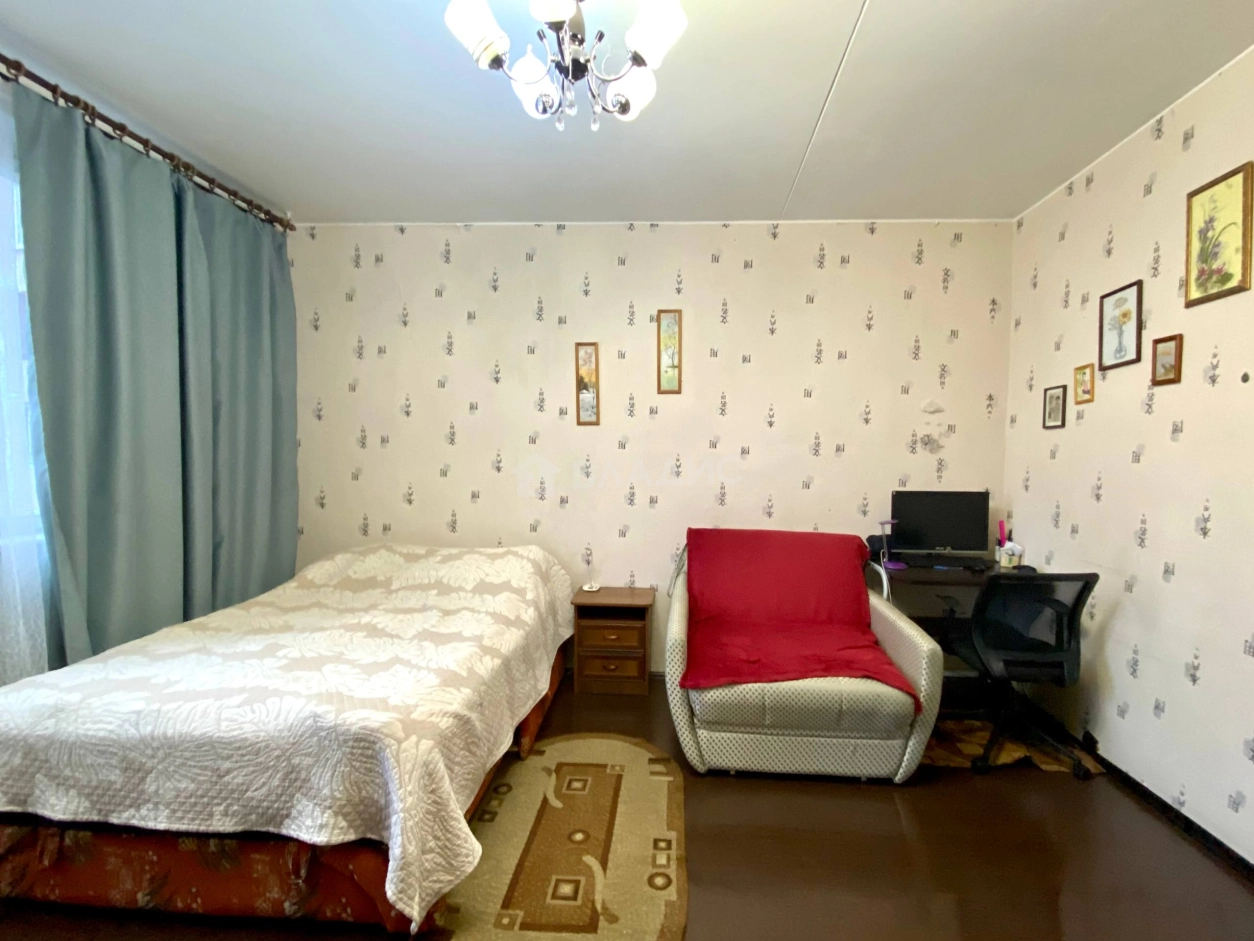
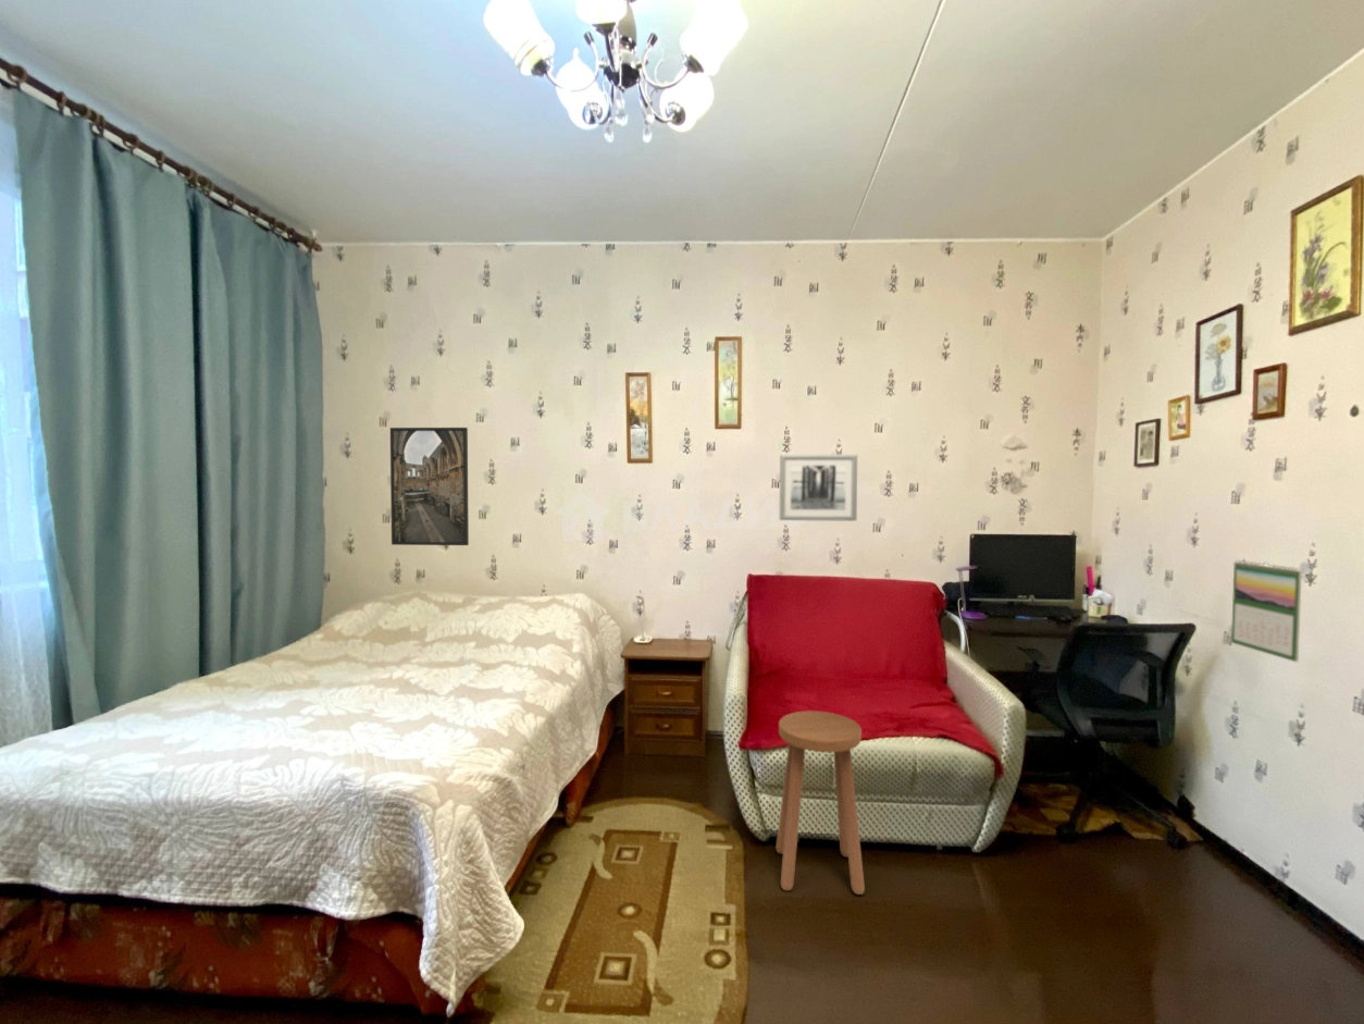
+ wall art (818, 488)
+ calendar (1264, 606)
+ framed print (429, 486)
+ stool (801, 795)
